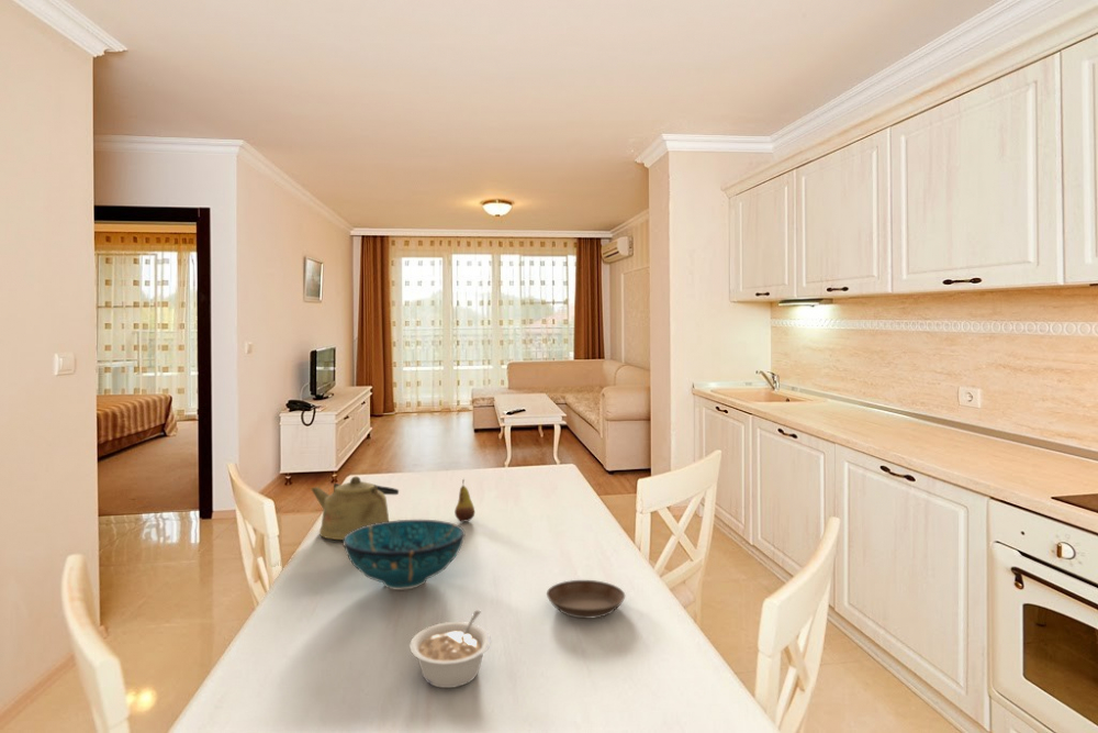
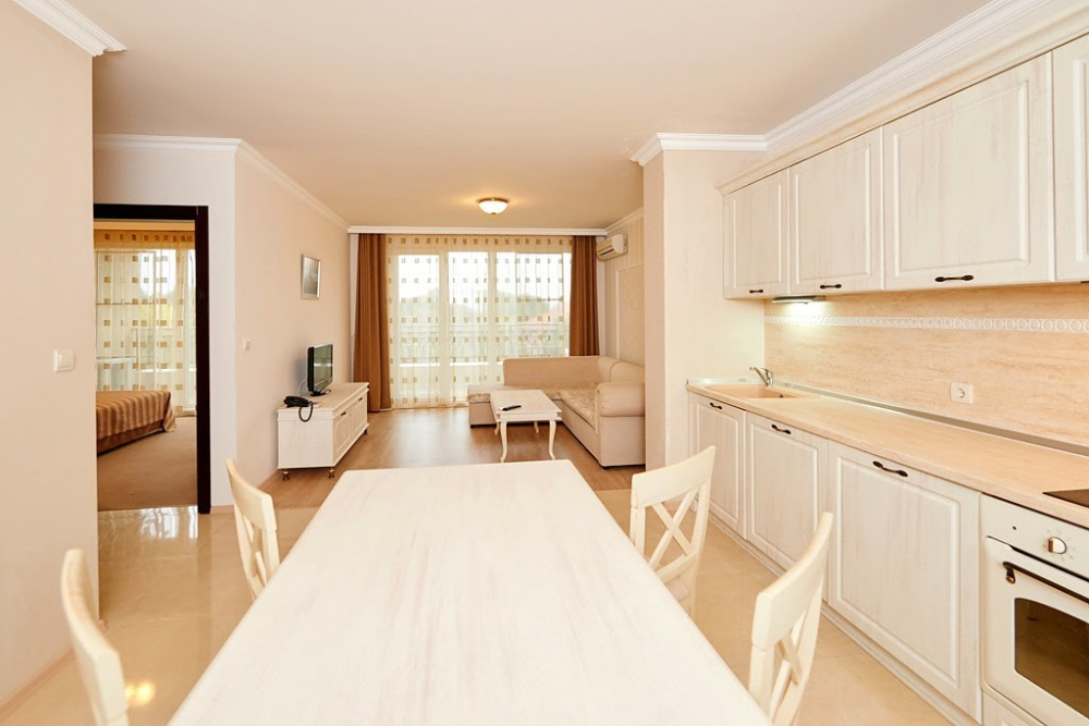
- legume (450, 651)
- fruit (464, 499)
- kettle (349, 502)
- decorative bowl (405, 557)
- saucer (585, 600)
